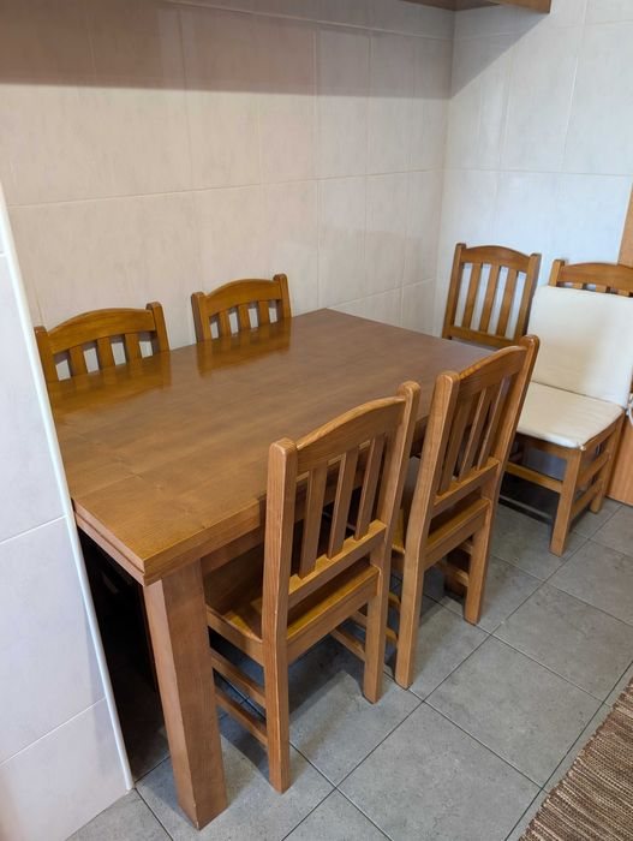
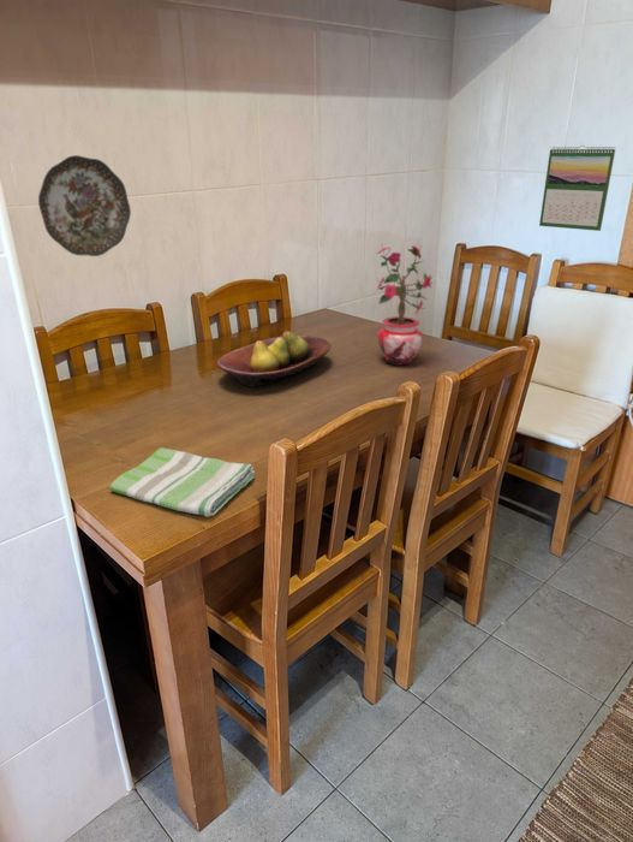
+ dish towel (183, 476)
+ fruit bowl (276, 354)
+ decorative plate (84, 207)
+ calendar (575, 188)
+ potted plant (402, 303)
